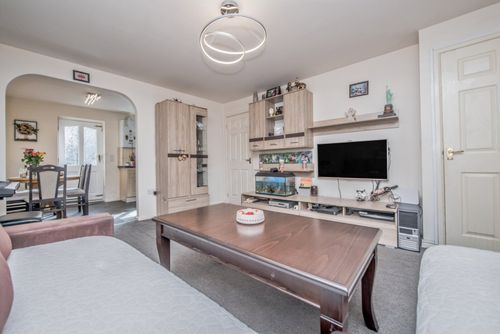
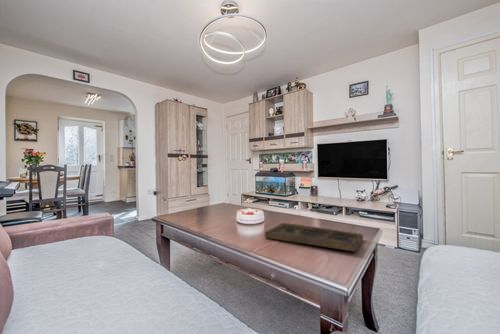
+ decorative tray (312, 235)
